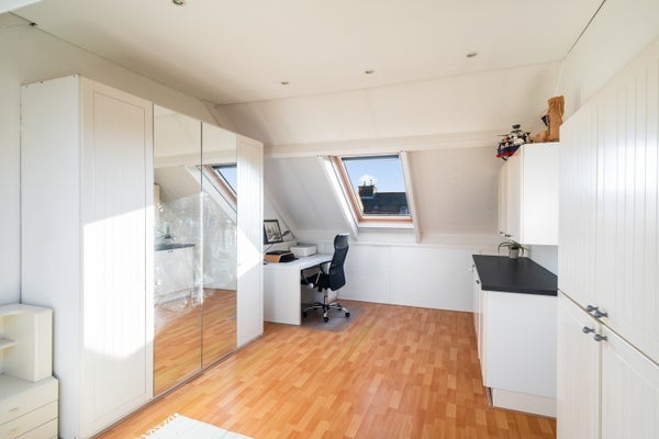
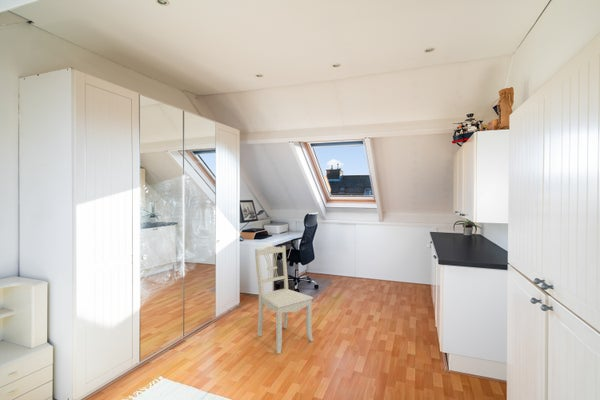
+ dining chair (282, 293)
